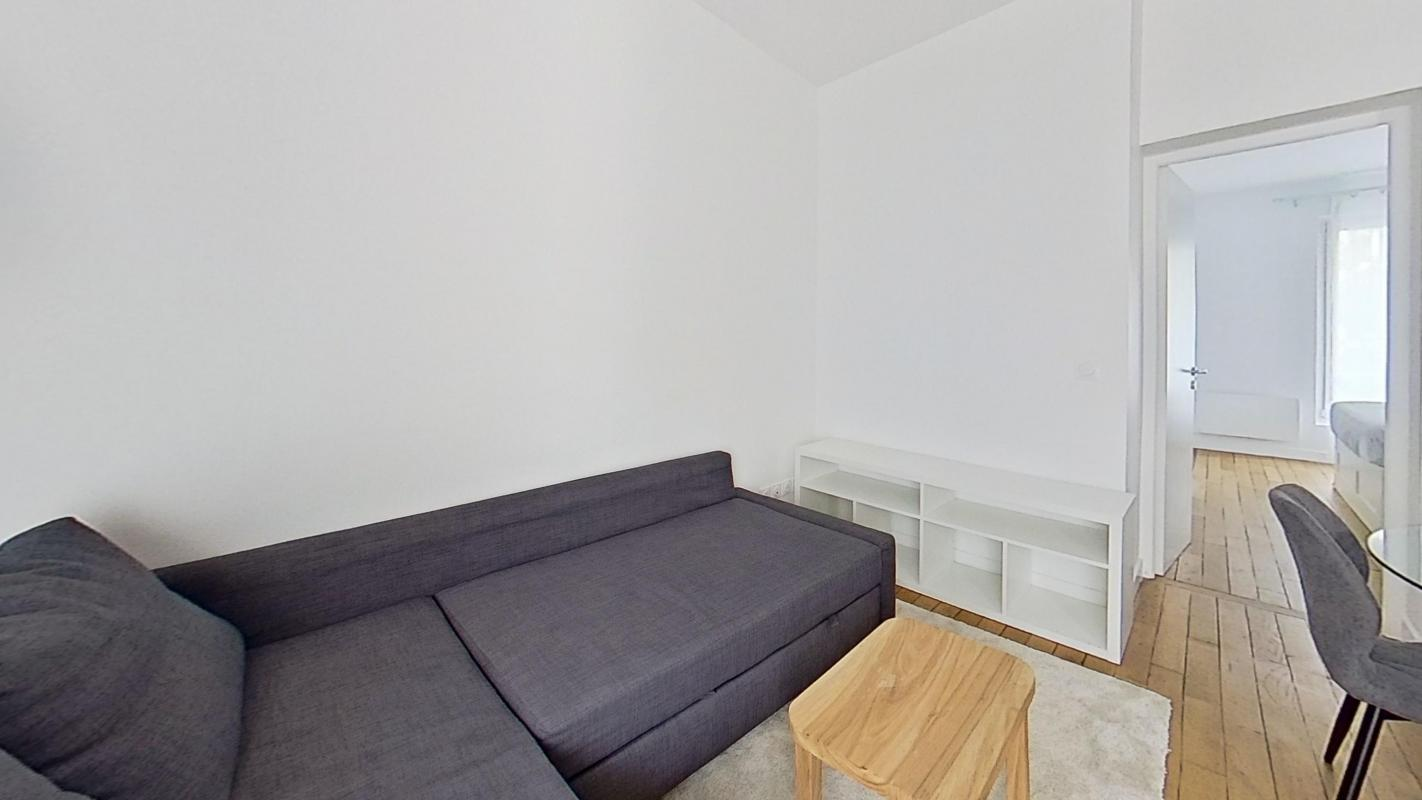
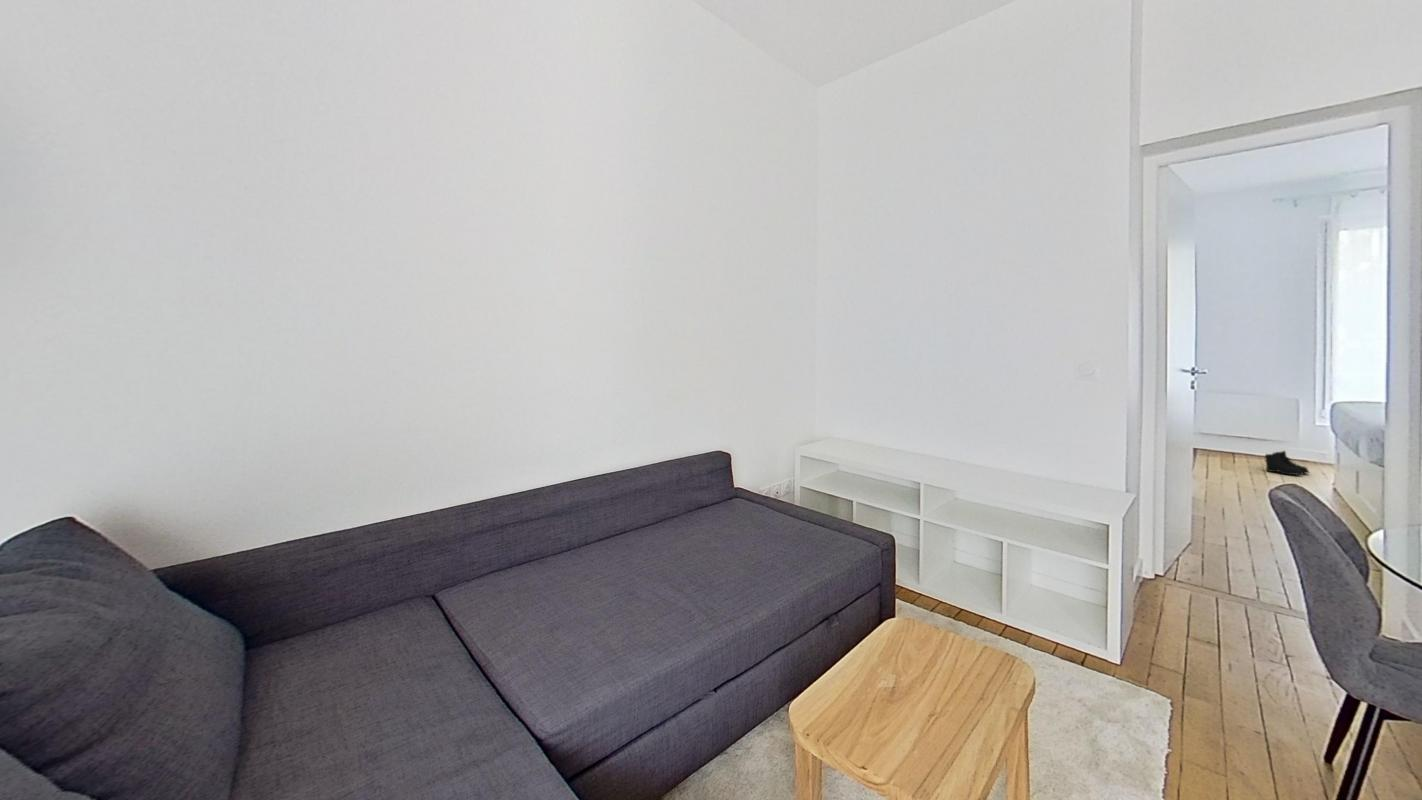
+ boots (1286, 462)
